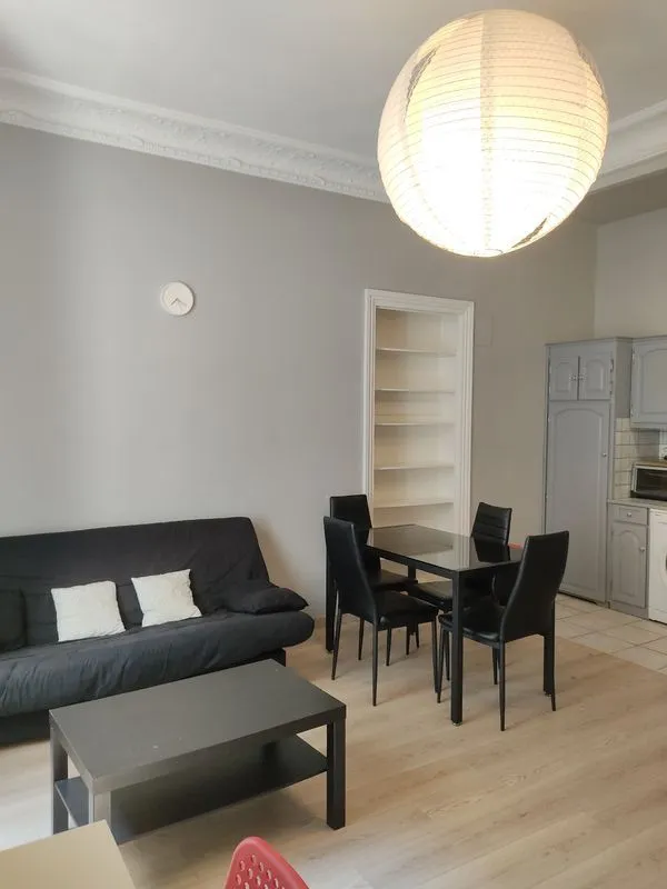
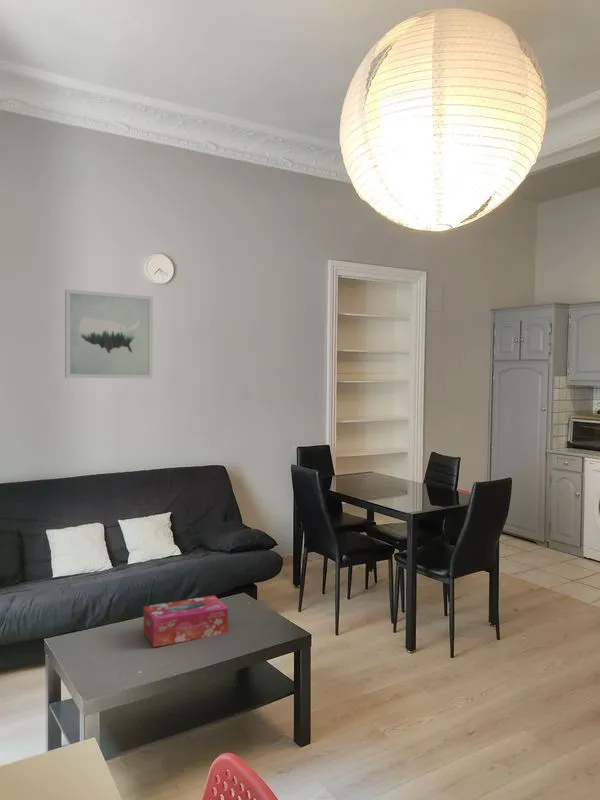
+ wall art (110, 335)
+ tissue box (185, 619)
